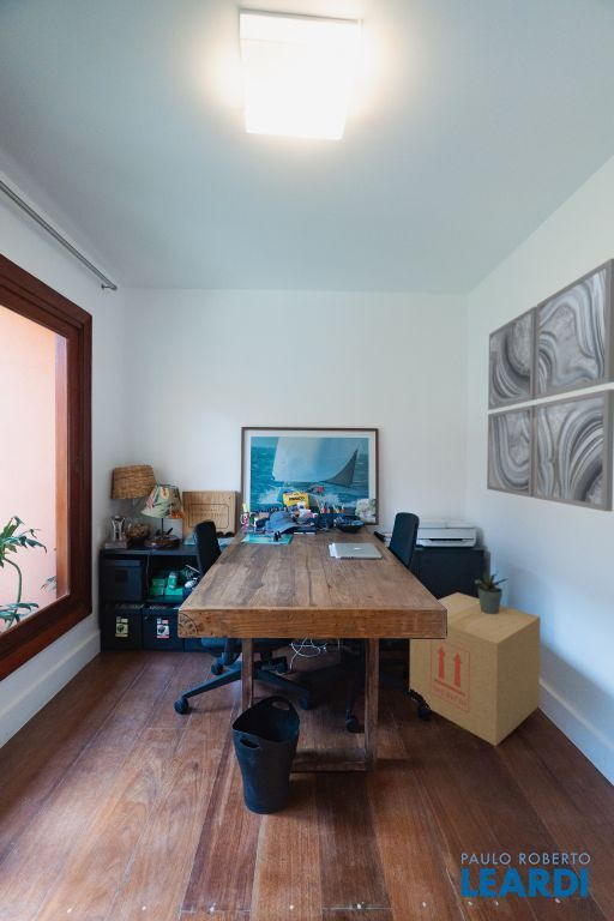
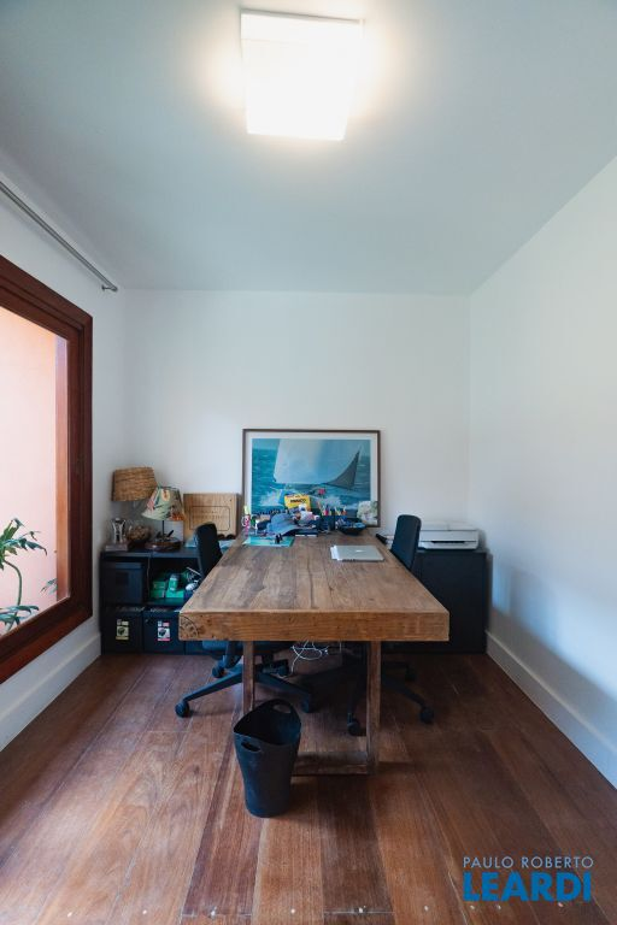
- cardboard box (472, 657)
- potted plant (492, 590)
- wall art (535, 399)
